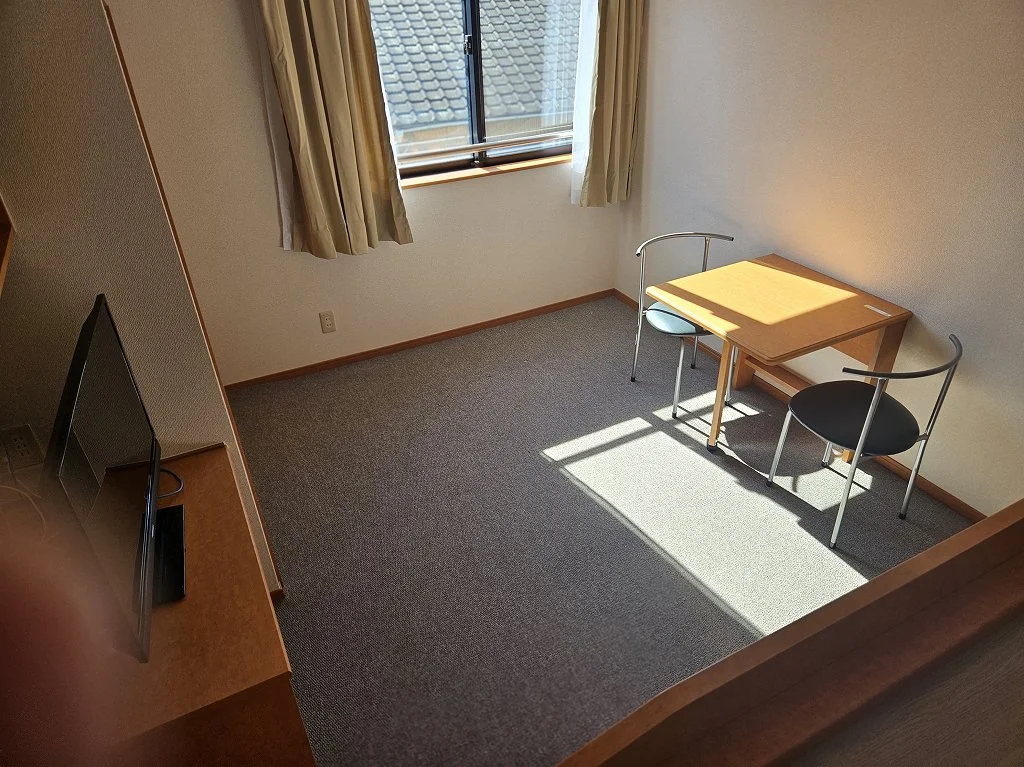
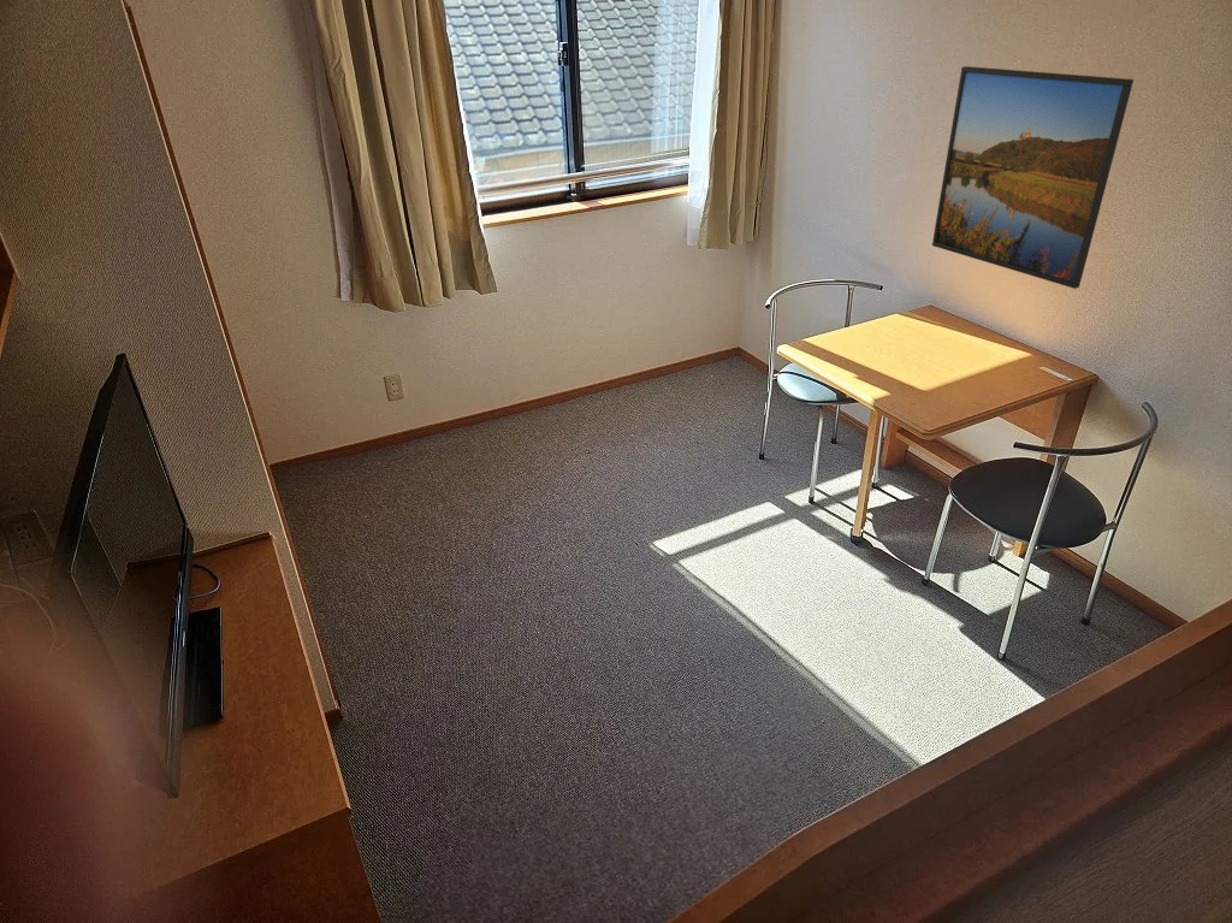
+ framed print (1018, 173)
